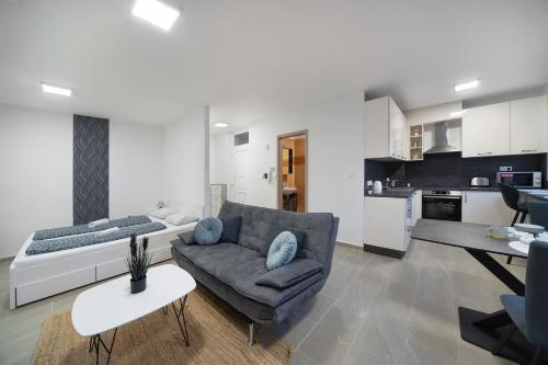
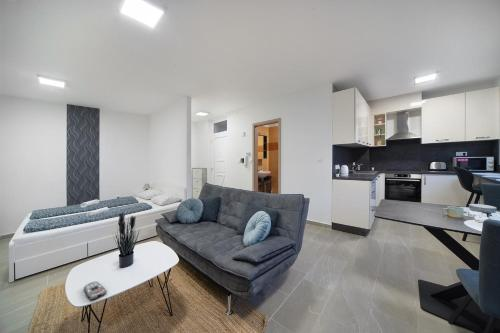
+ remote control (94, 289)
